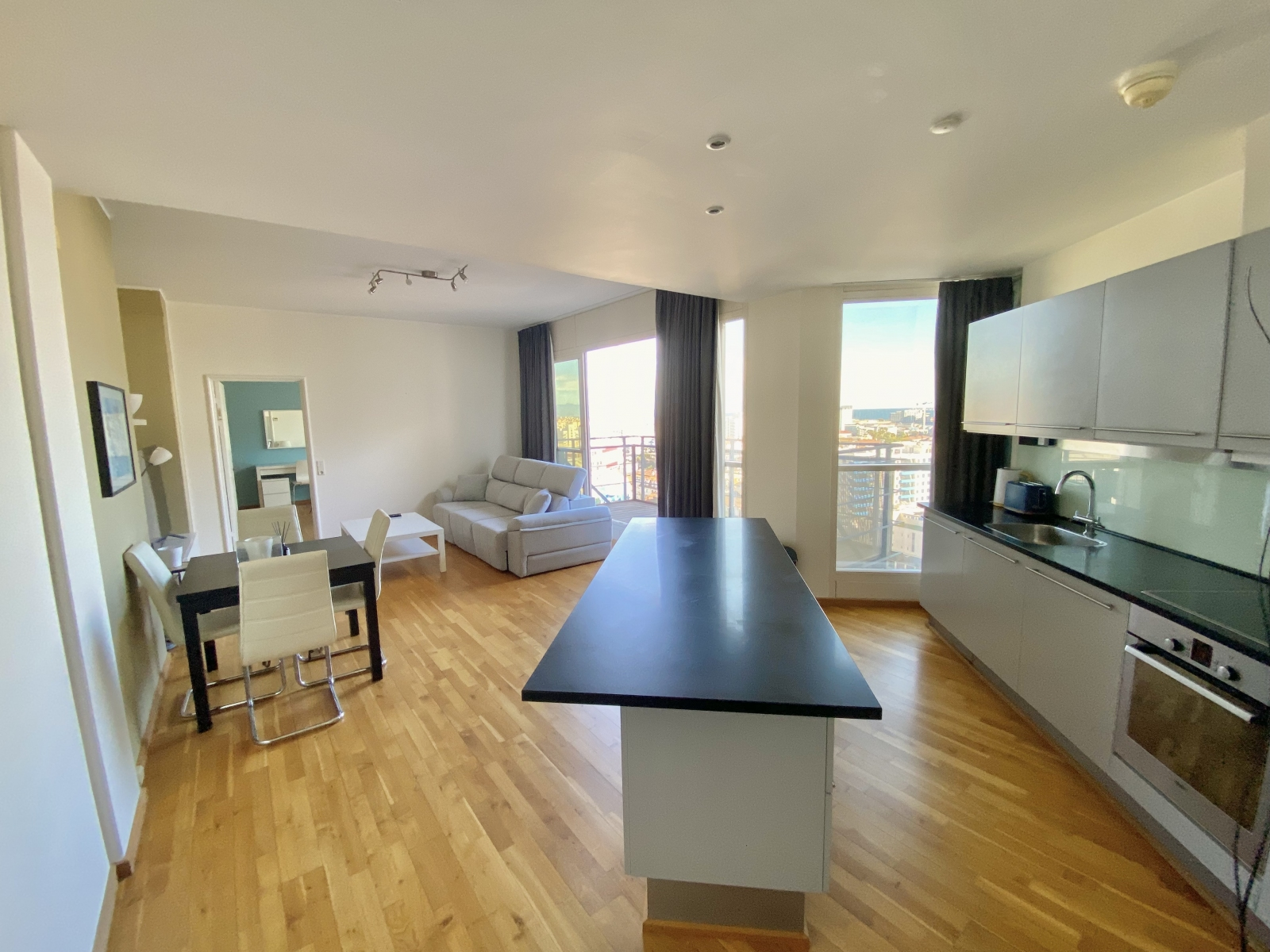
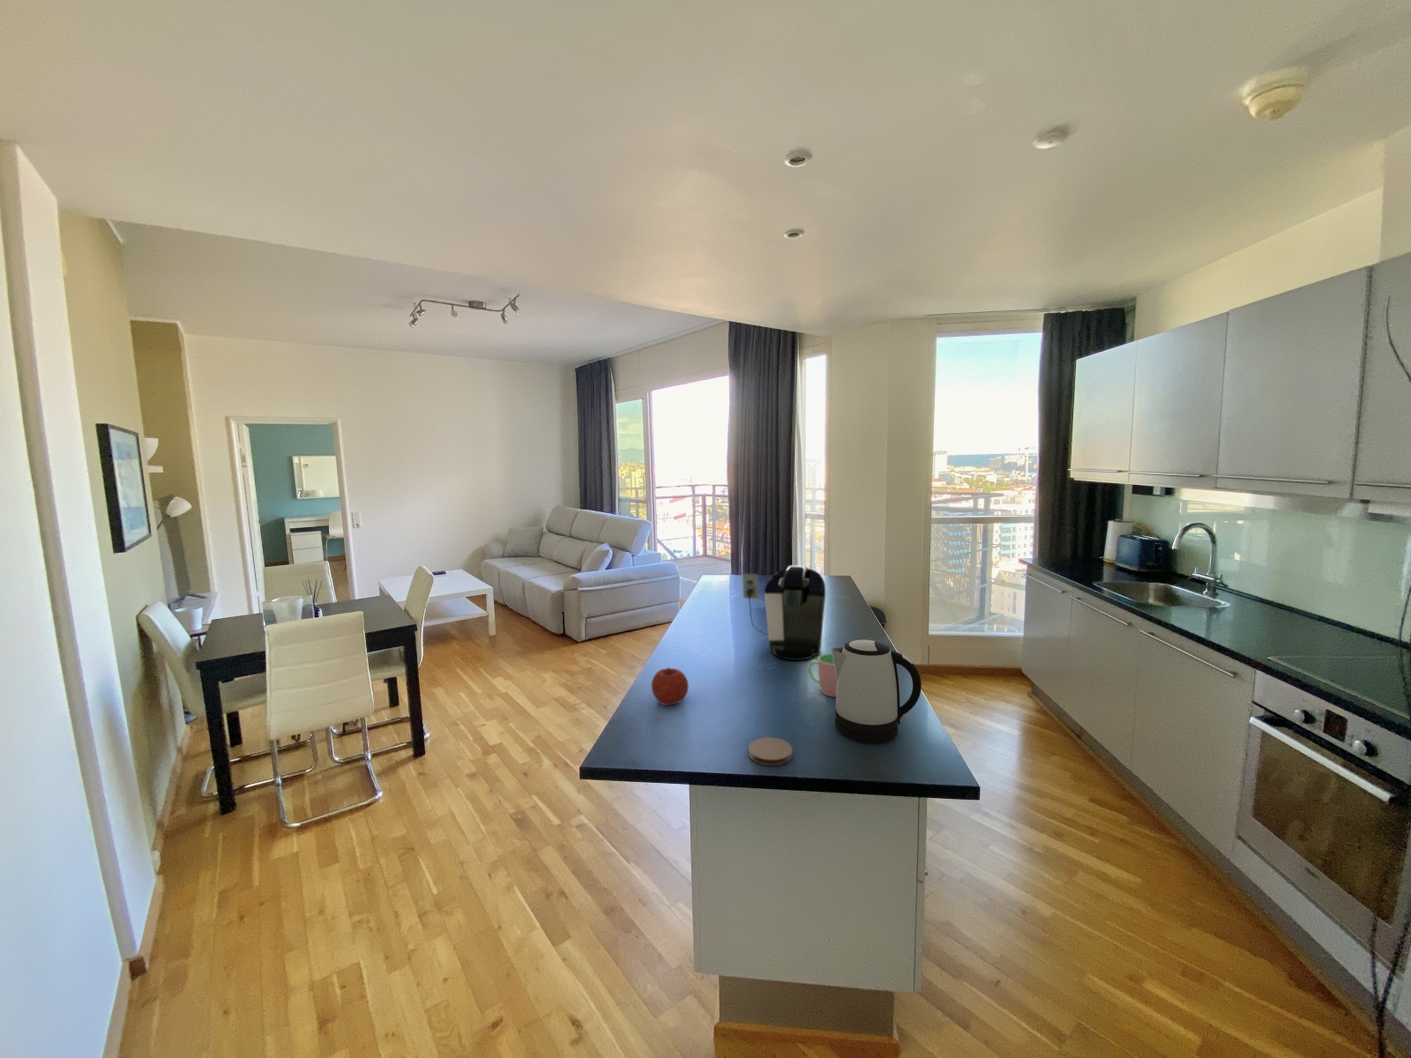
+ coaster (770, 750)
+ coffee maker (780, 607)
+ fruit (669, 683)
+ kettle (875, 686)
+ cup (828, 675)
